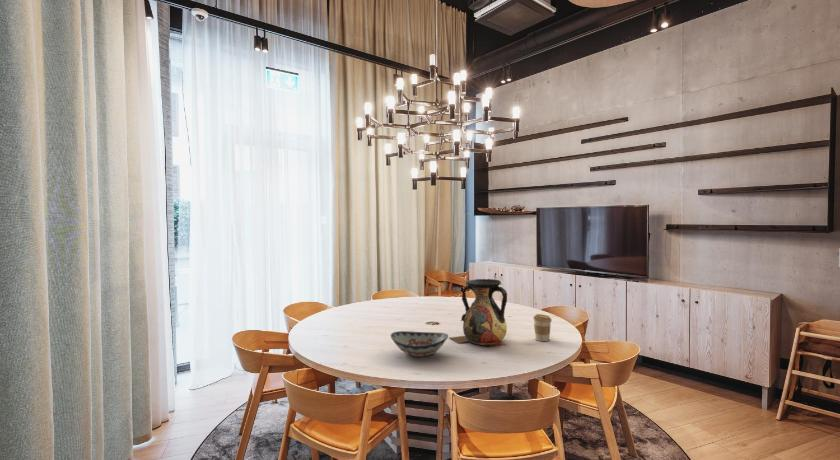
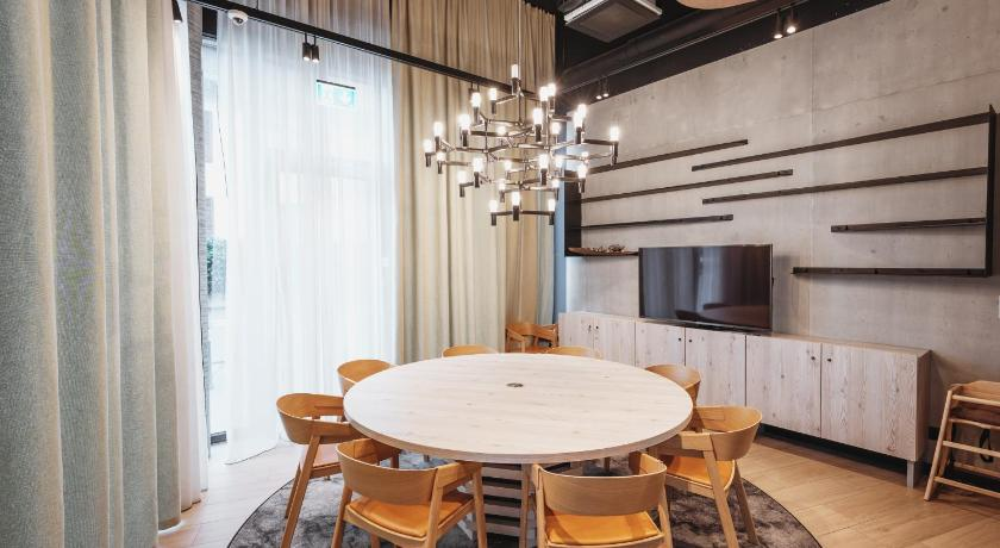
- decorative bowl (419, 344)
- coffee cup (542, 327)
- vase (481, 311)
